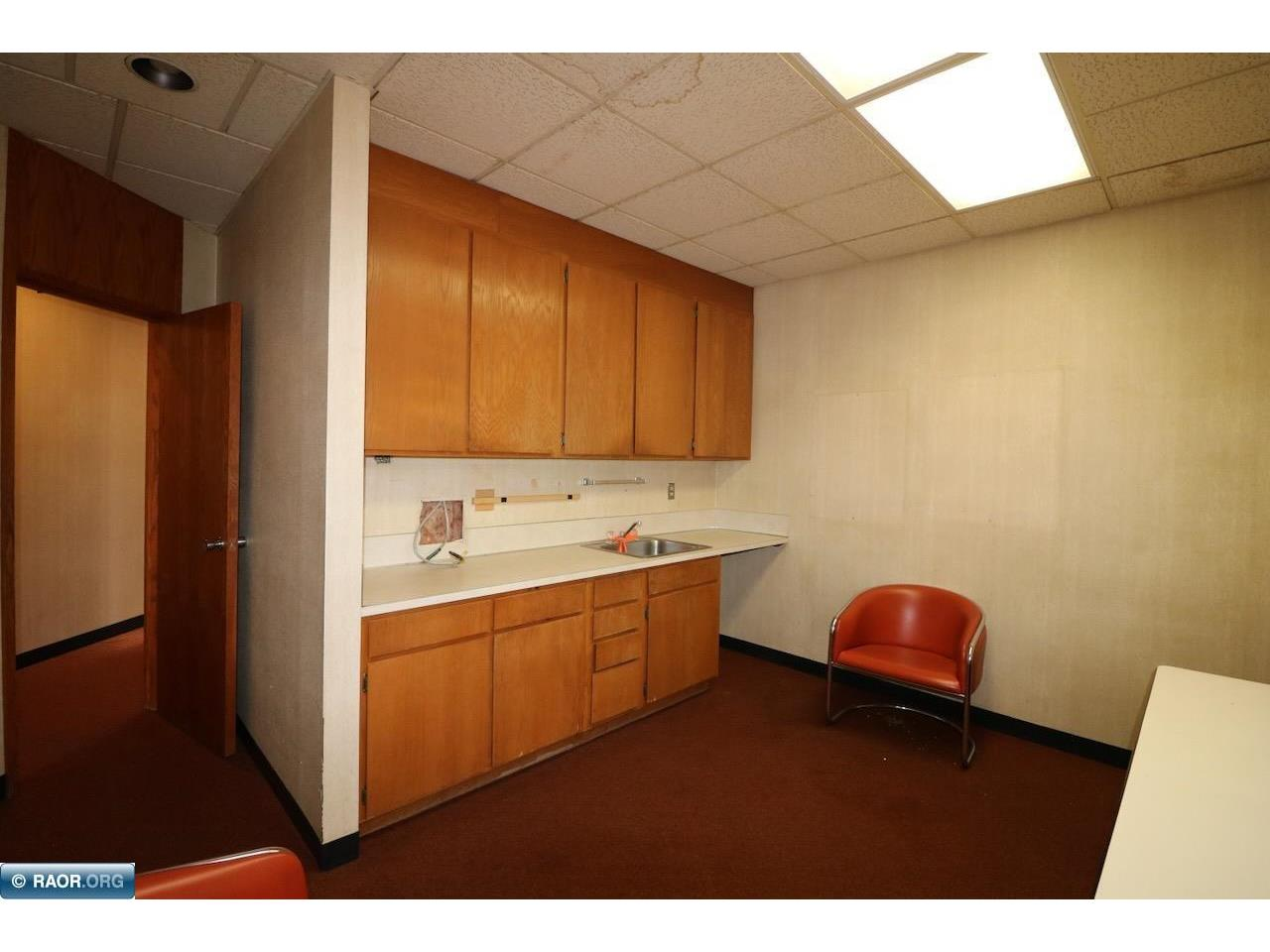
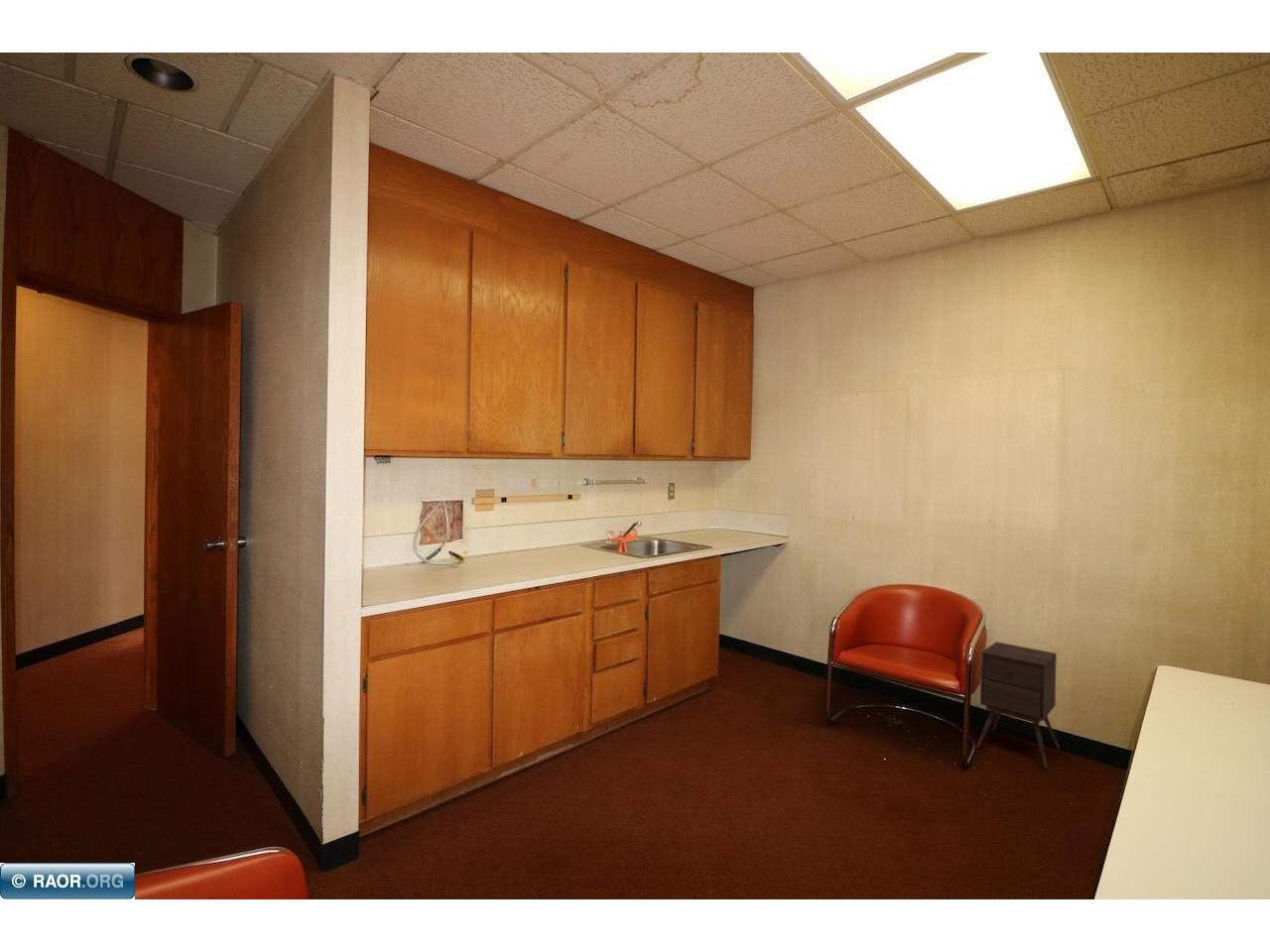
+ side table (1019, 701)
